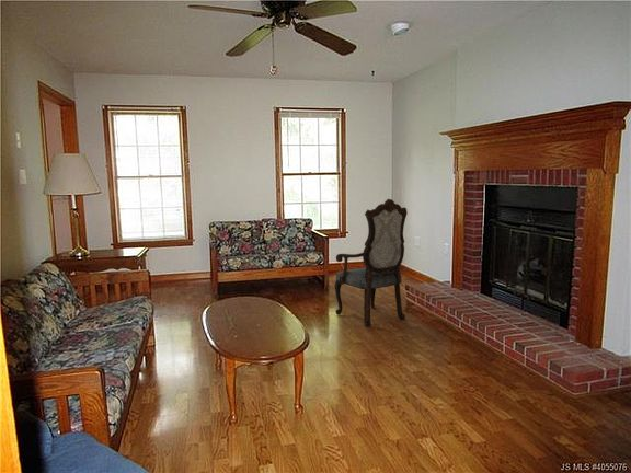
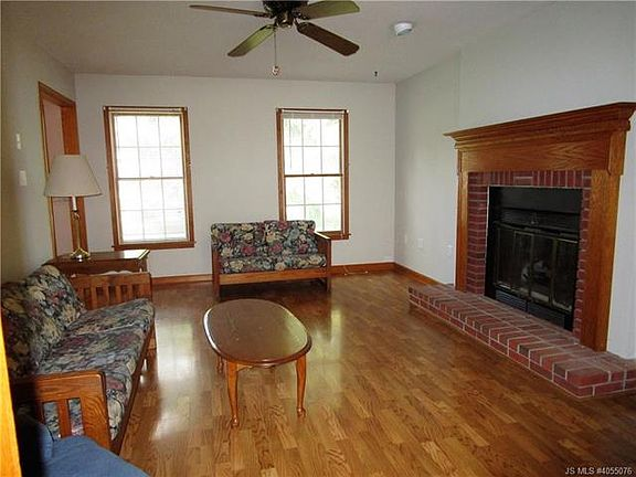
- armchair (369, 257)
